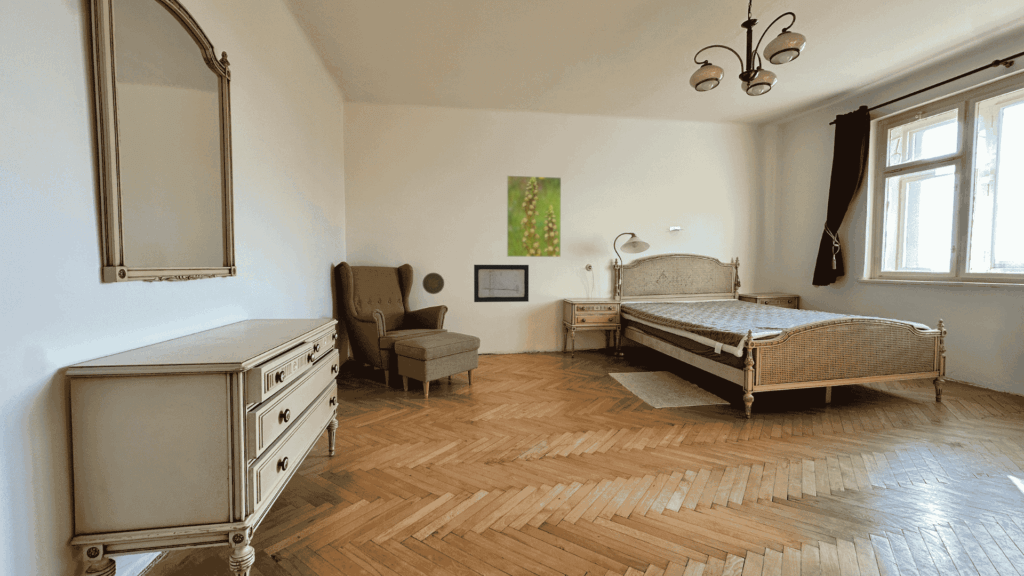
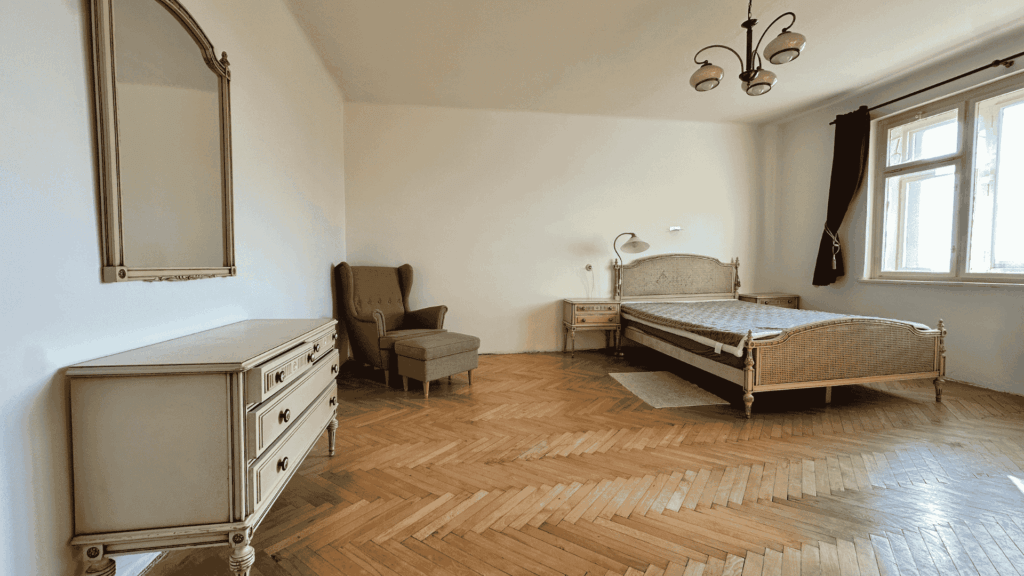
- decorative plate (433, 283)
- wall art (501, 283)
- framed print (534, 216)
